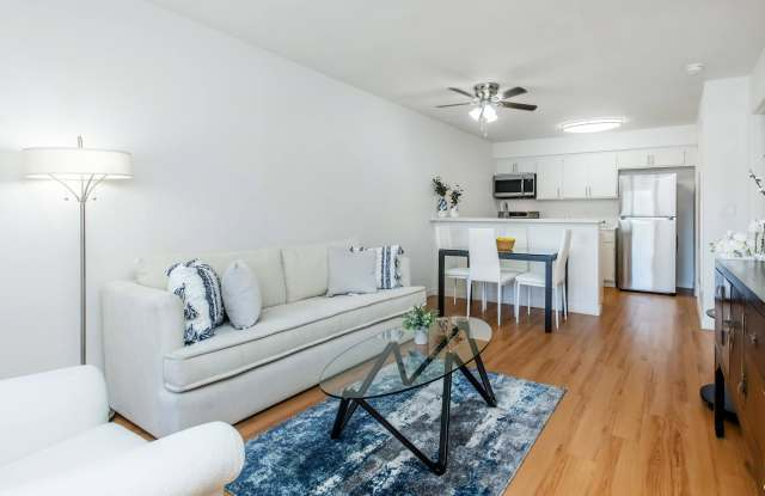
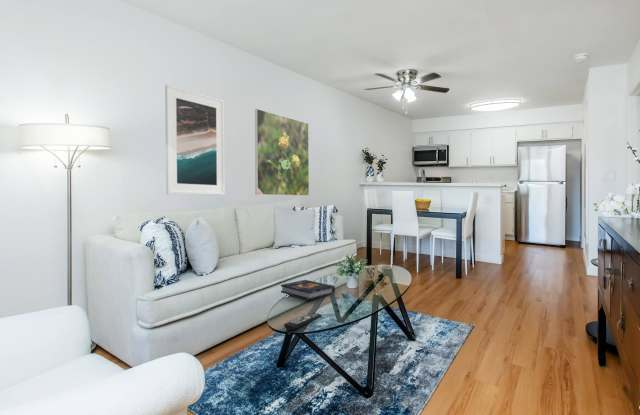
+ remote control (303, 320)
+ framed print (284, 156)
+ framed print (197, 143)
+ book (307, 288)
